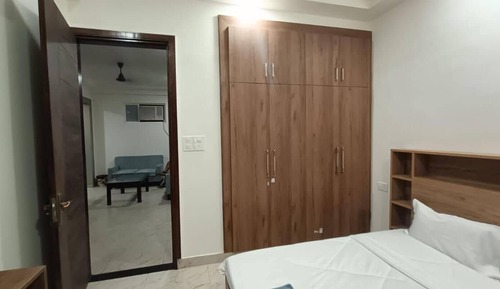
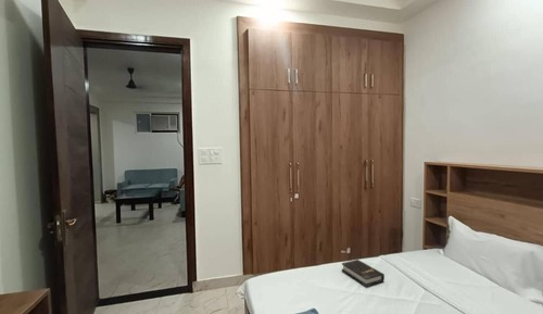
+ hardback book (362, 272)
